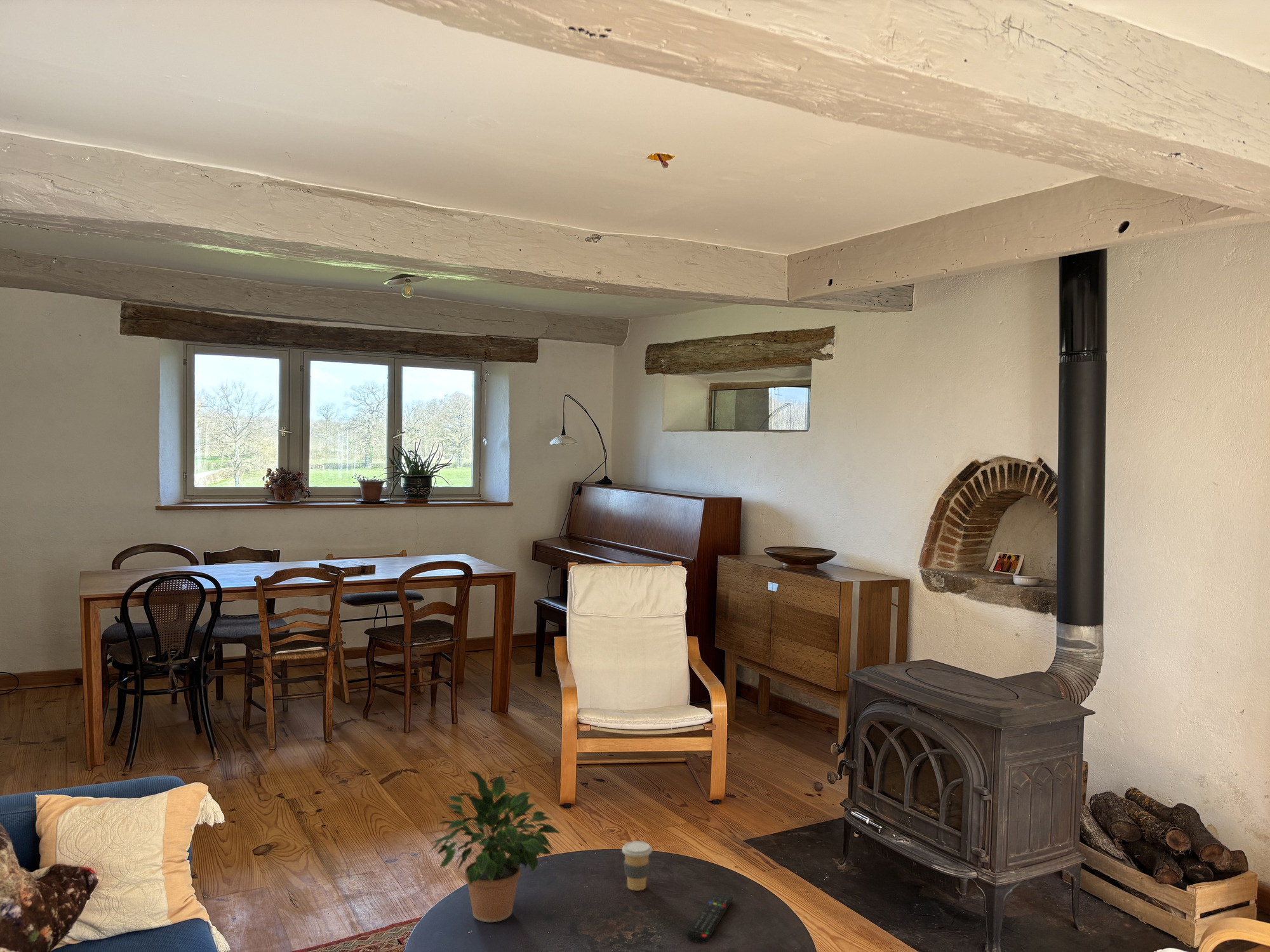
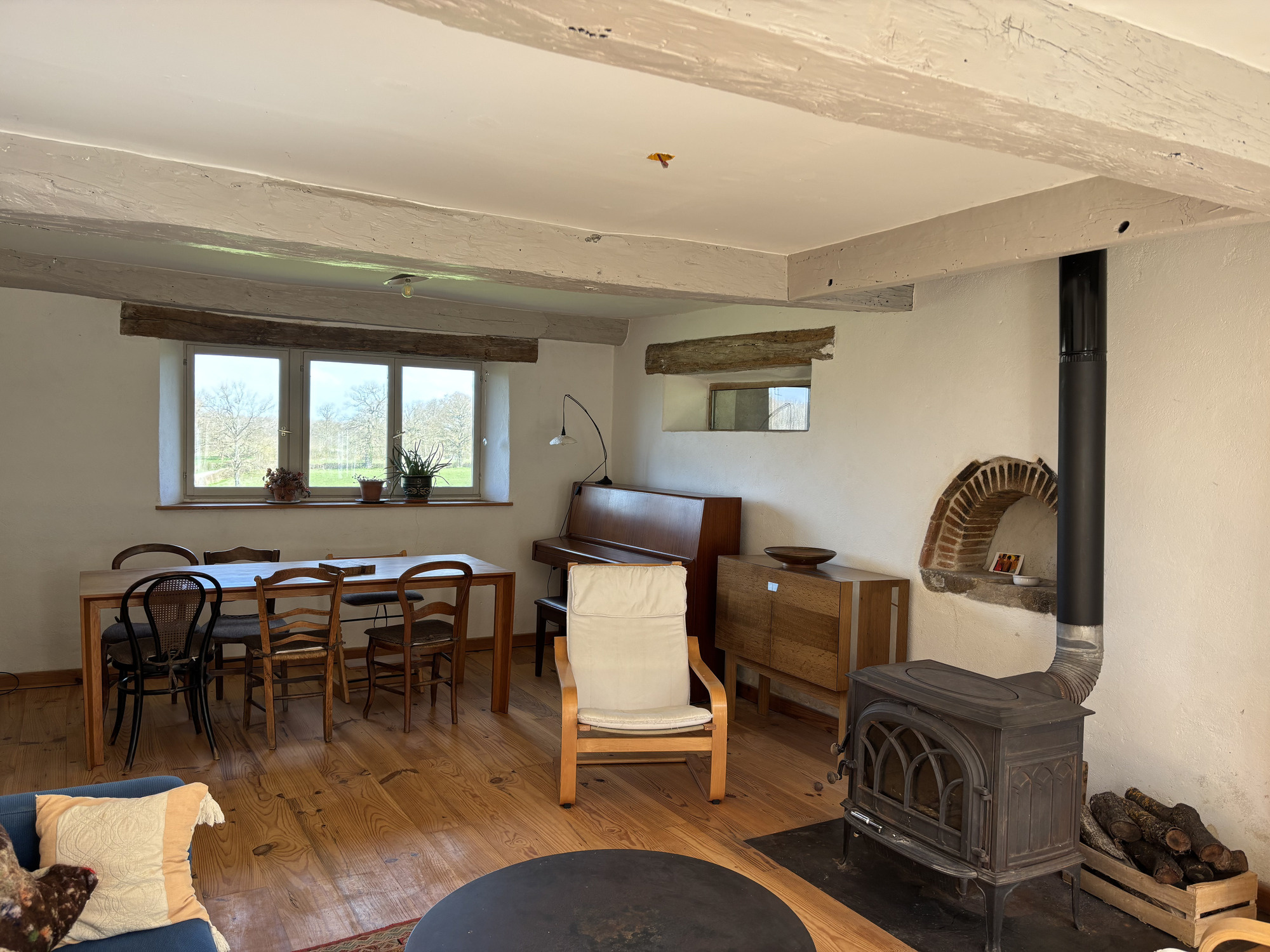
- remote control (710, 917)
- coffee cup (636, 866)
- potted plant (497, 849)
